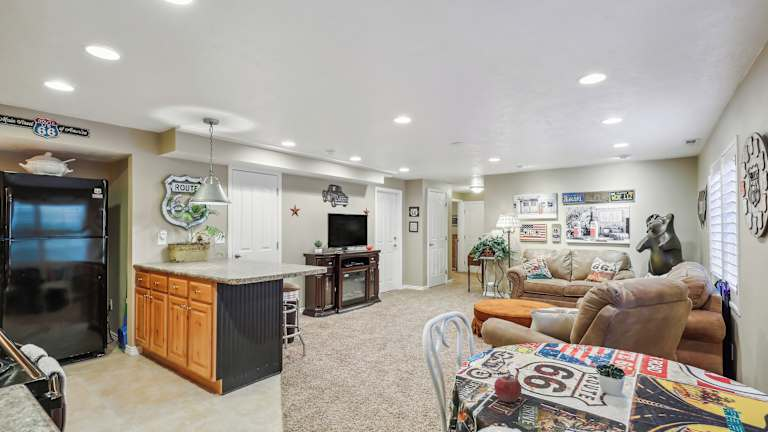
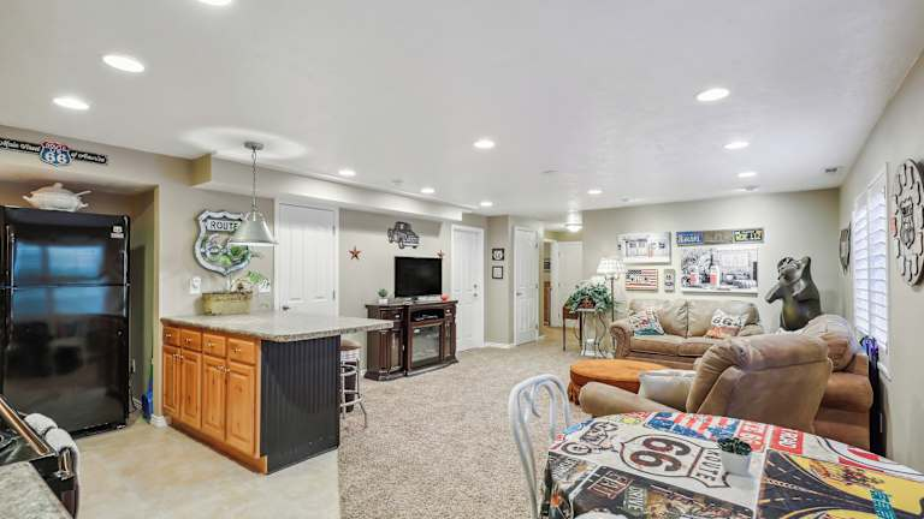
- fruit (507, 386)
